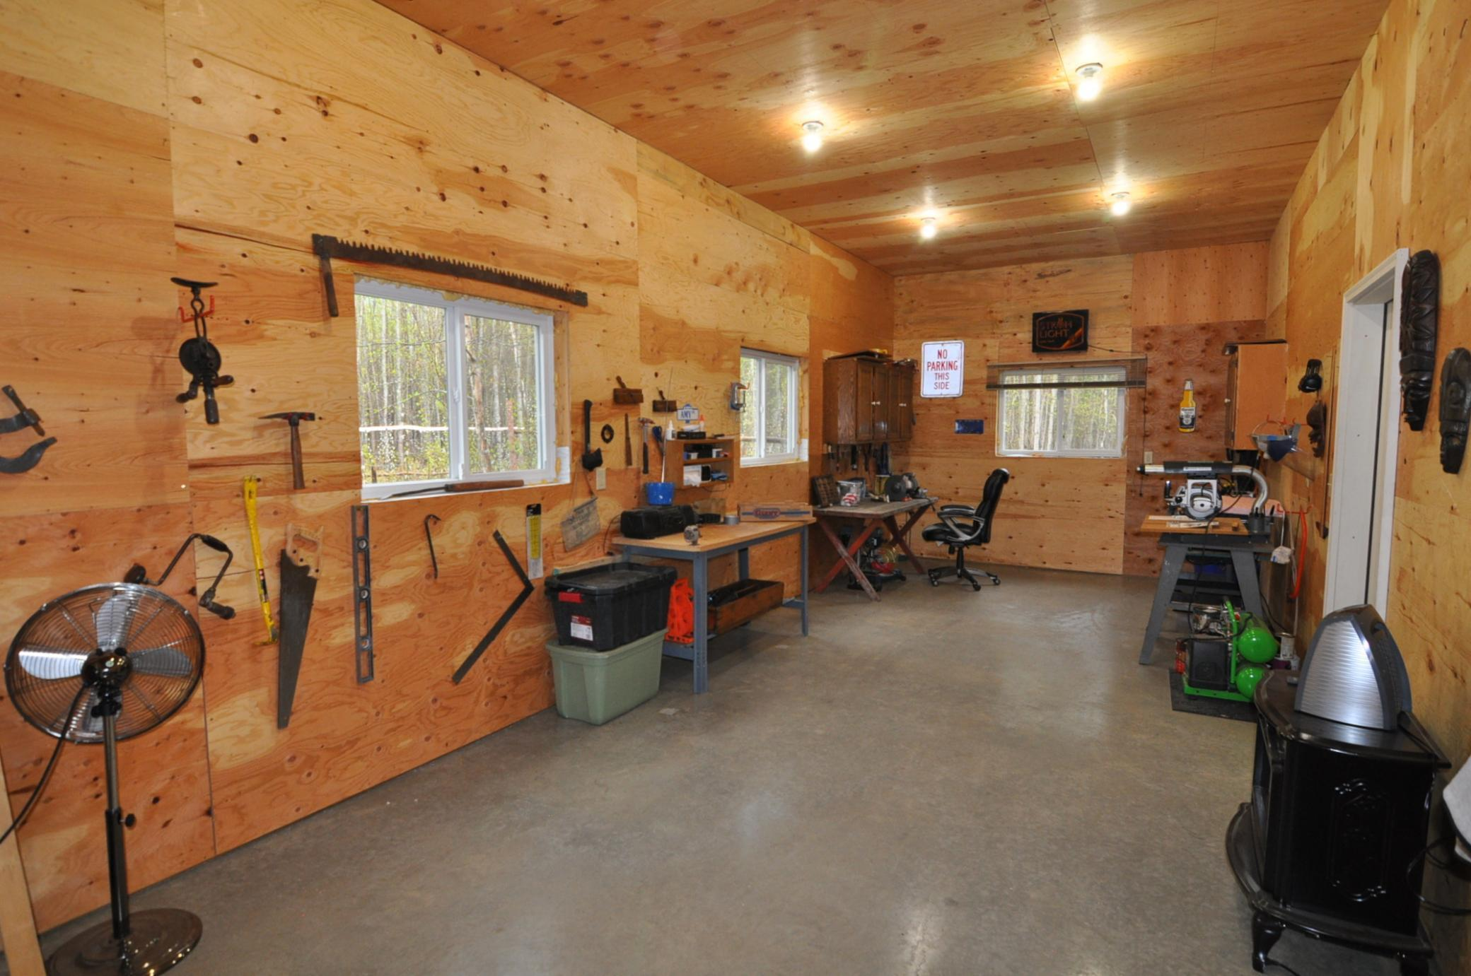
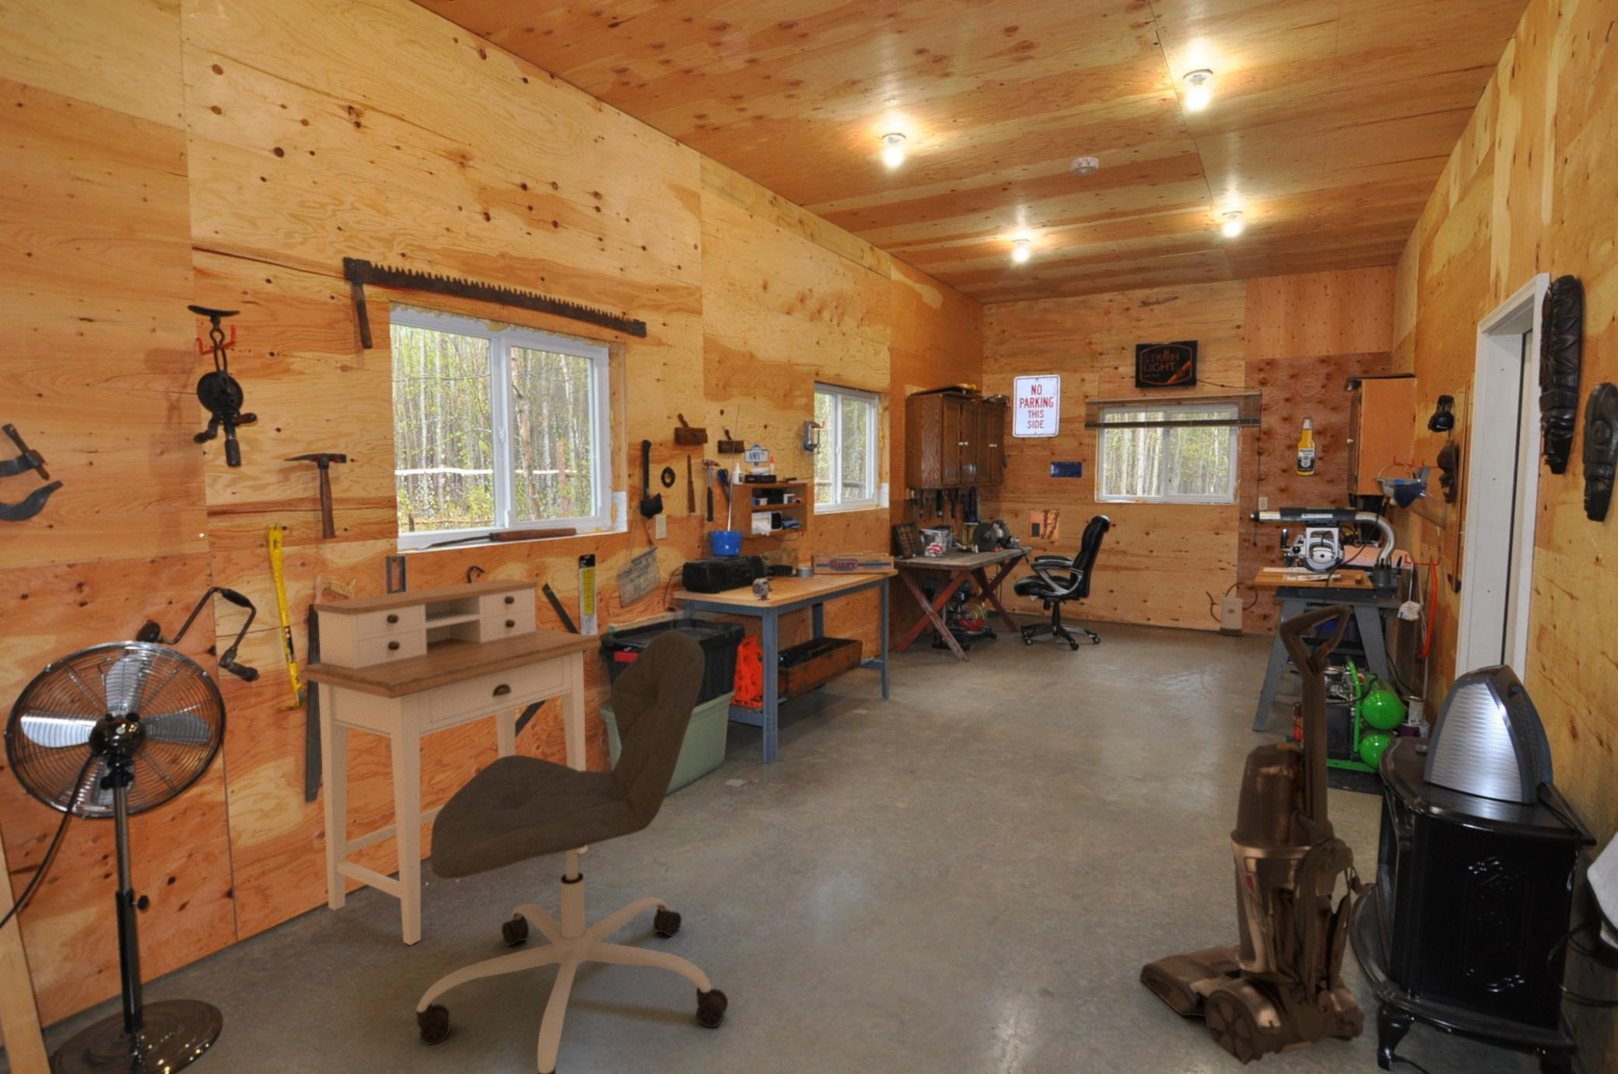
+ vacuum cleaner (1251, 805)
+ smoke detector (1085, 165)
+ desk (460, 725)
+ office chair (580, 825)
+ wall art (1044, 524)
+ watering can (1230, 608)
